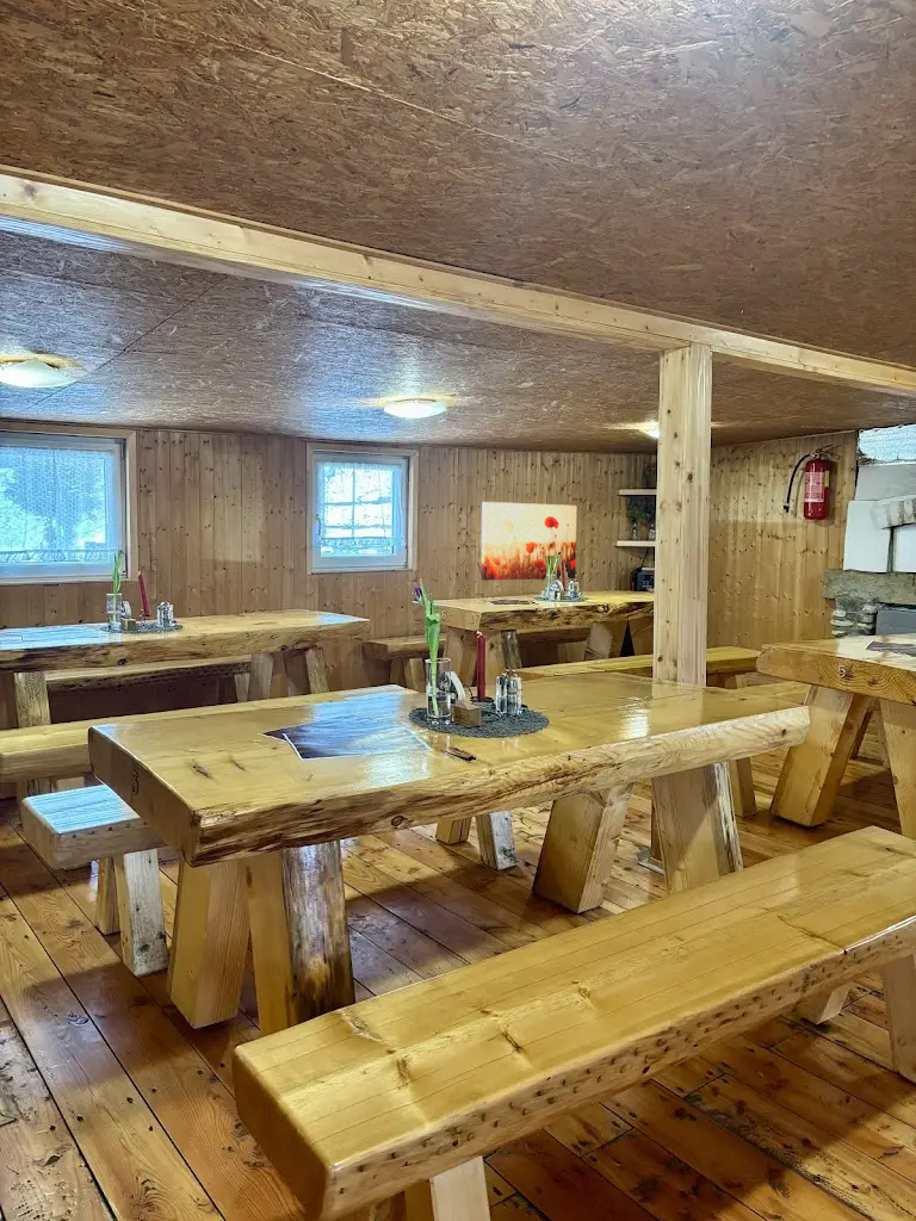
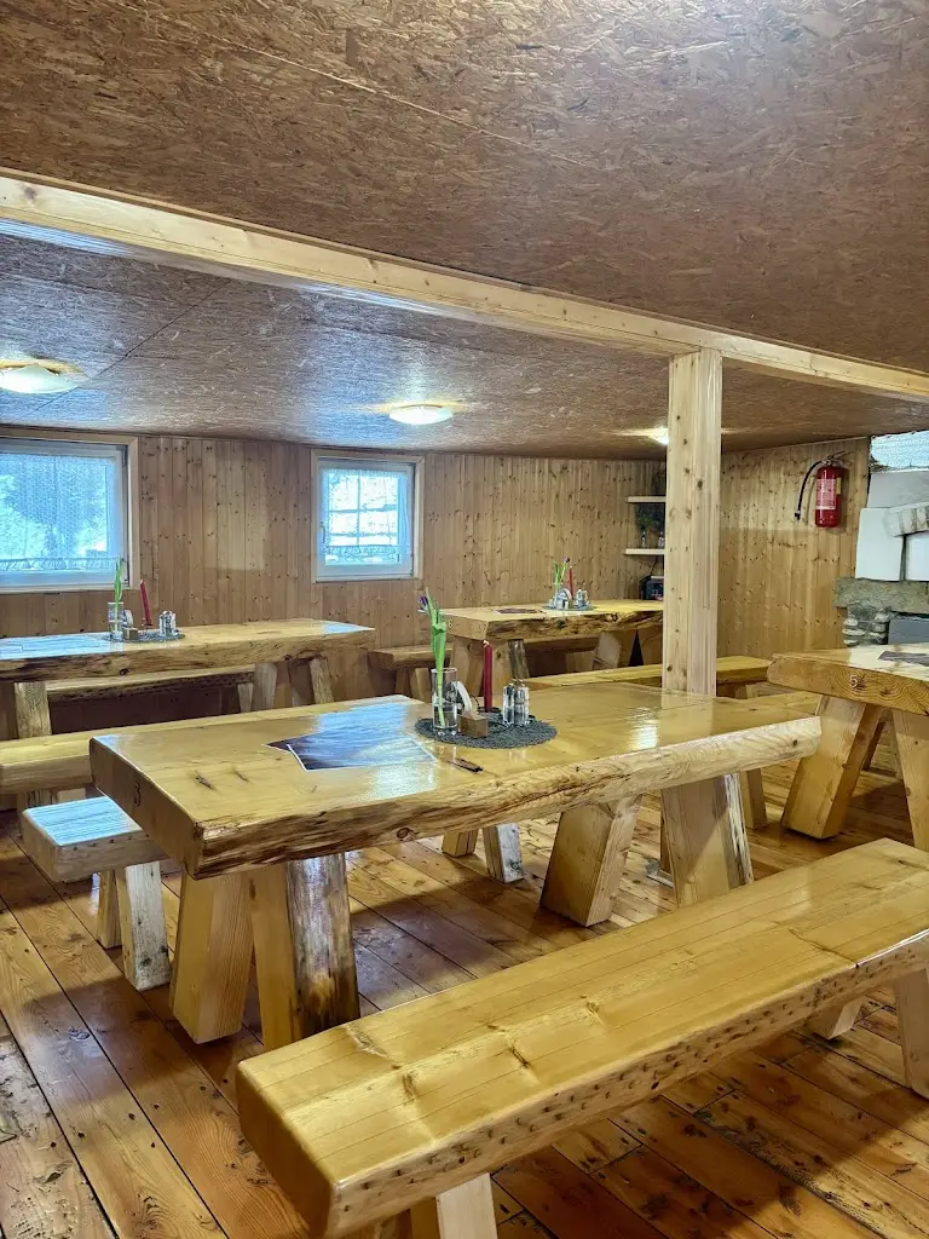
- wall art (530, 541)
